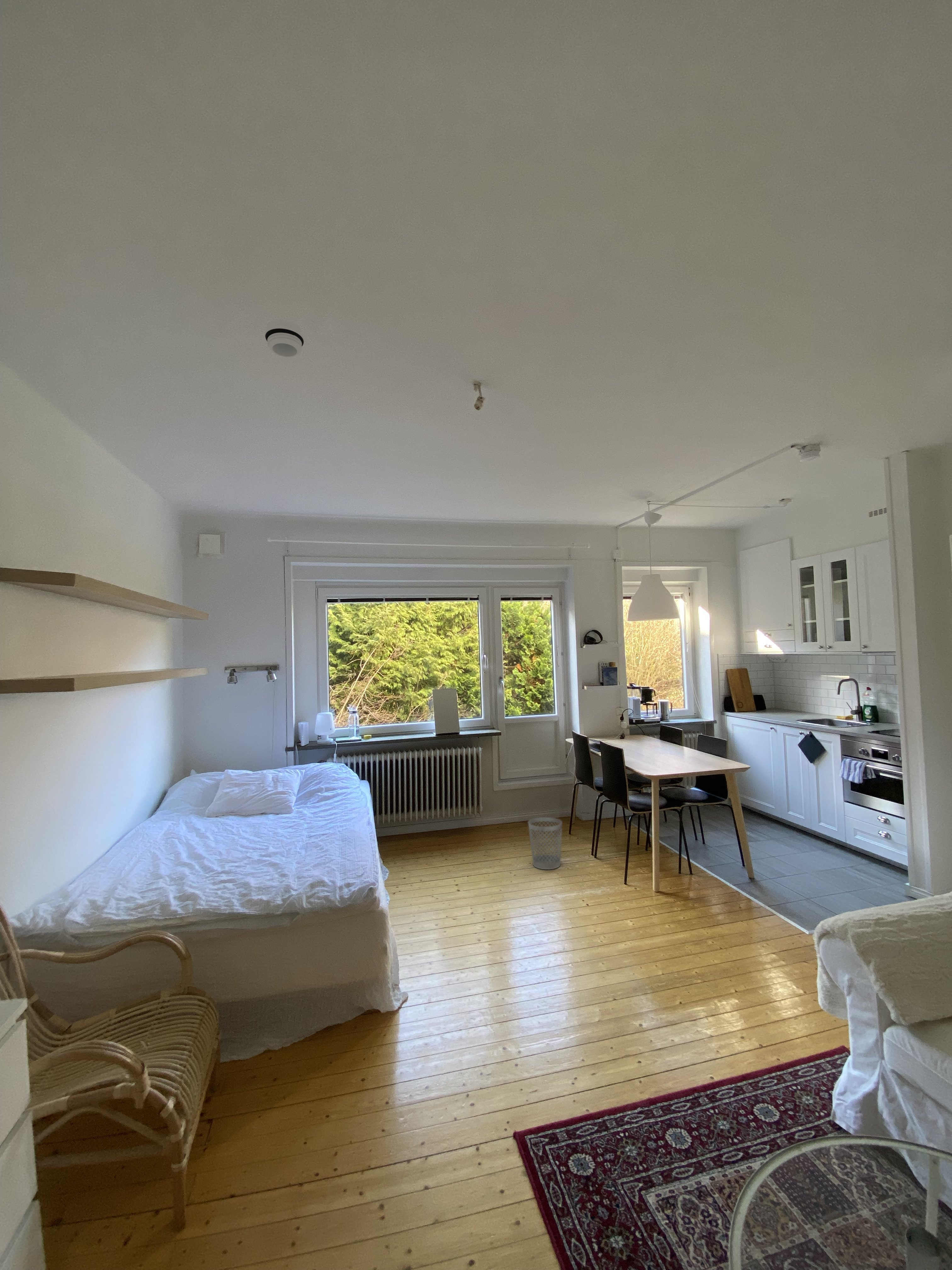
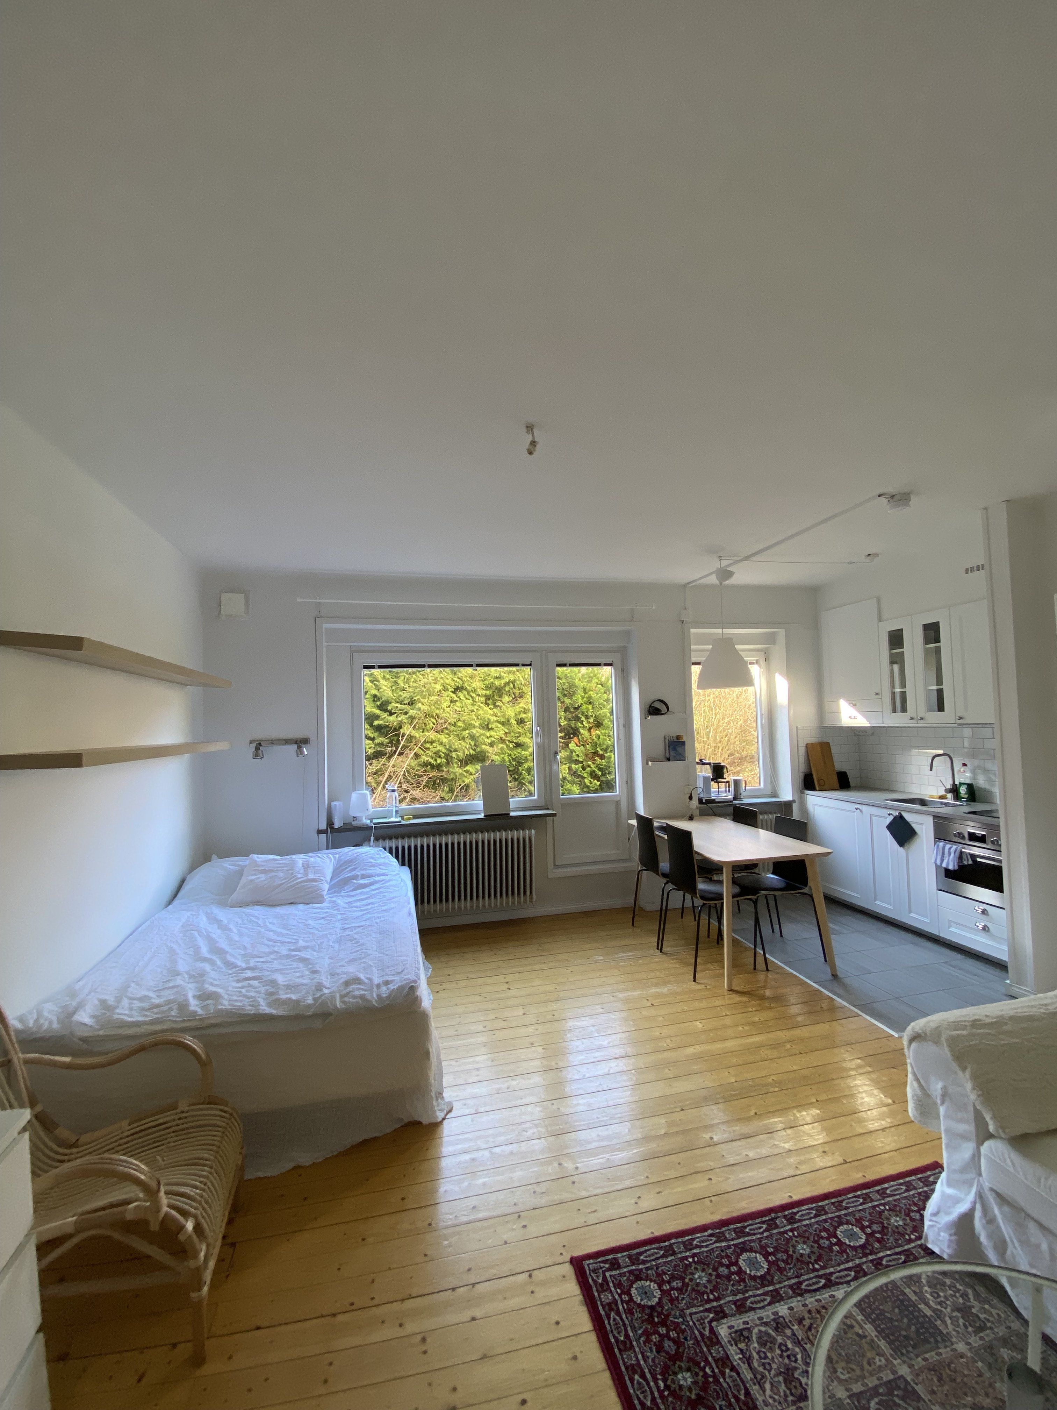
- smoke detector (285, 340)
- wastebasket (546, 843)
